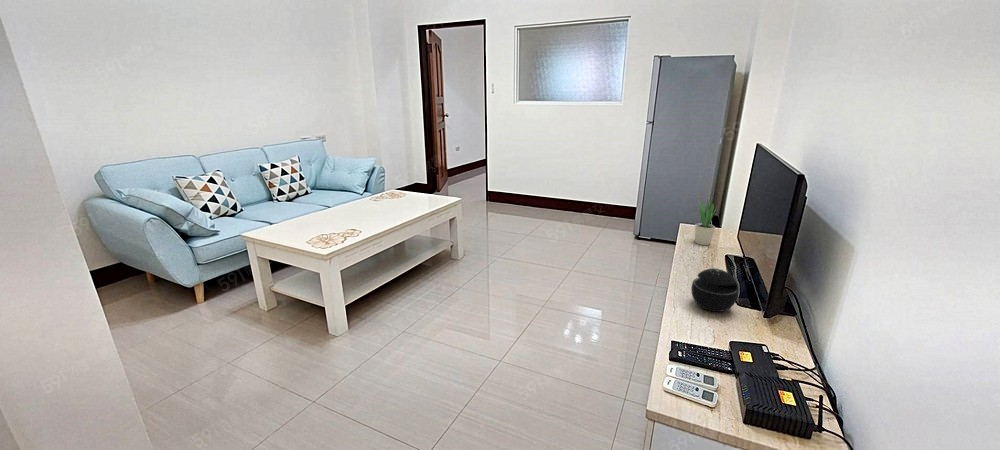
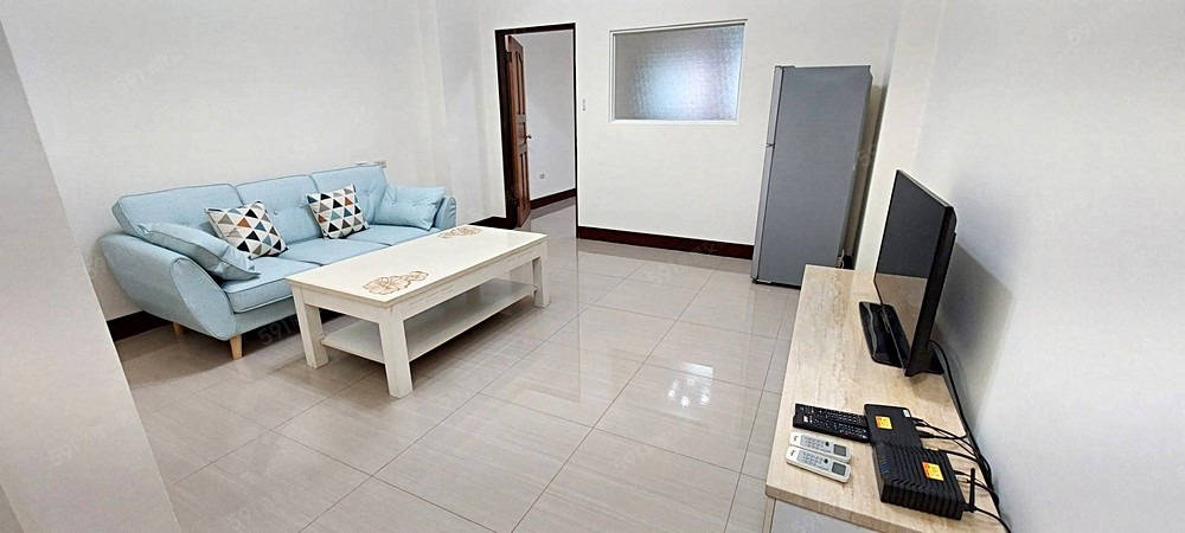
- speaker (714, 288)
- potted plant (705, 218)
